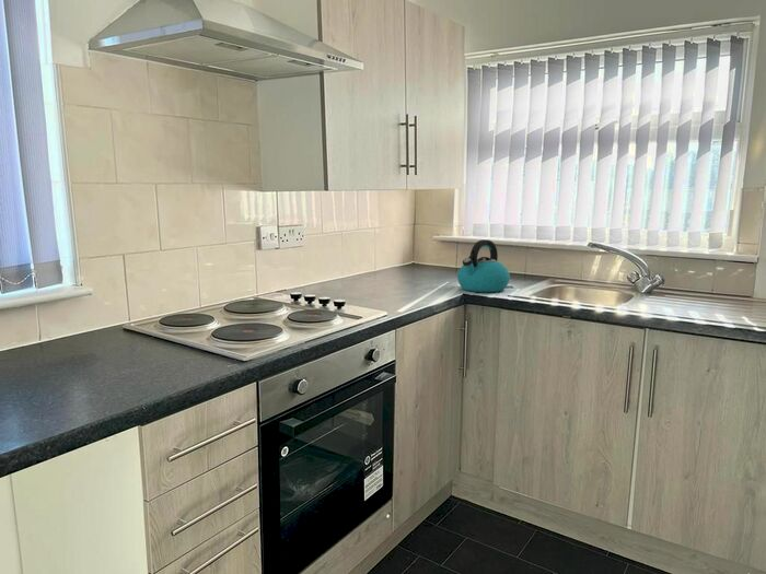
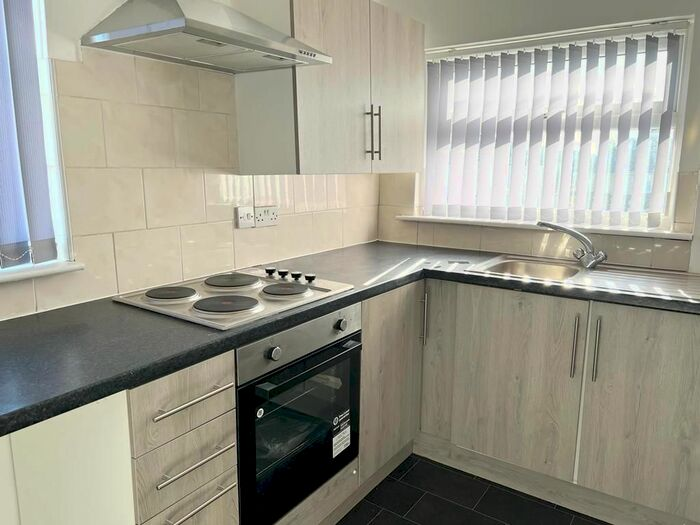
- kettle (481, 265)
